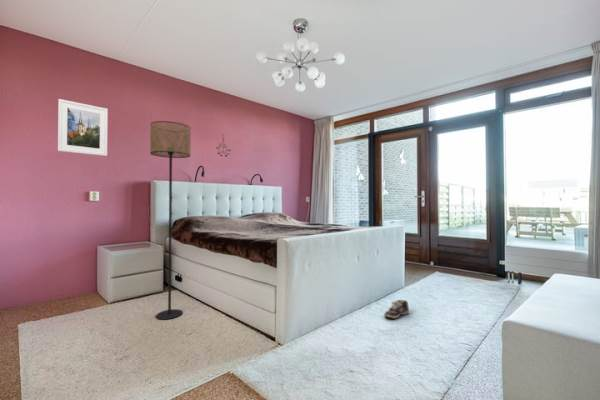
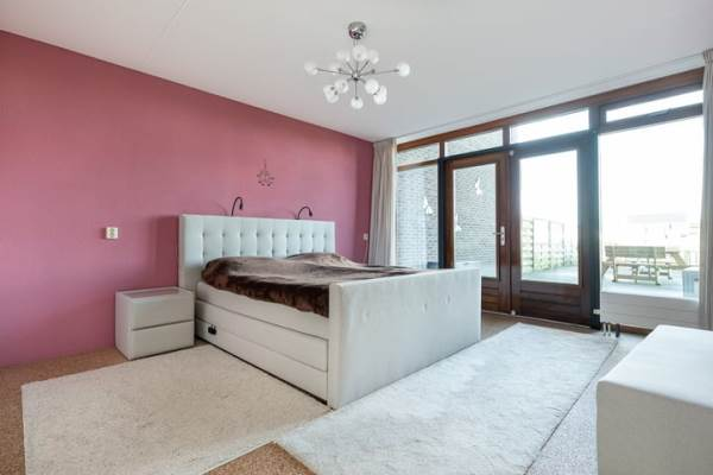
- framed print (83, 128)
- shoe (396, 307)
- floor lamp (170, 220)
